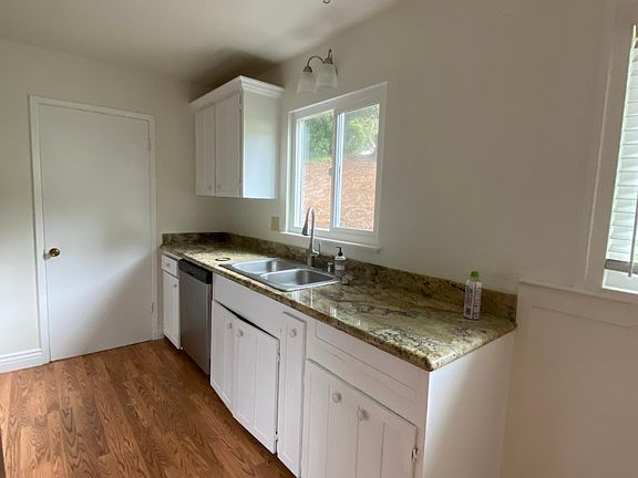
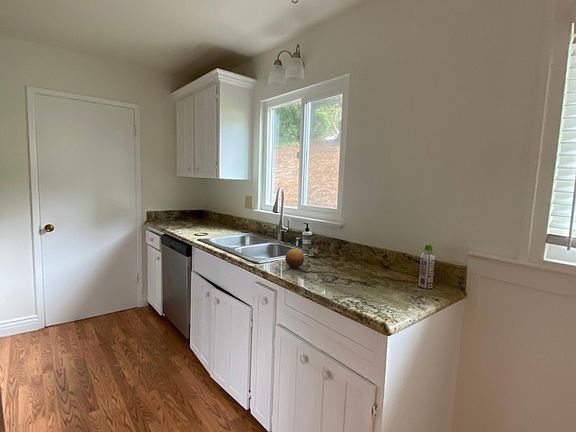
+ fruit (294, 258)
